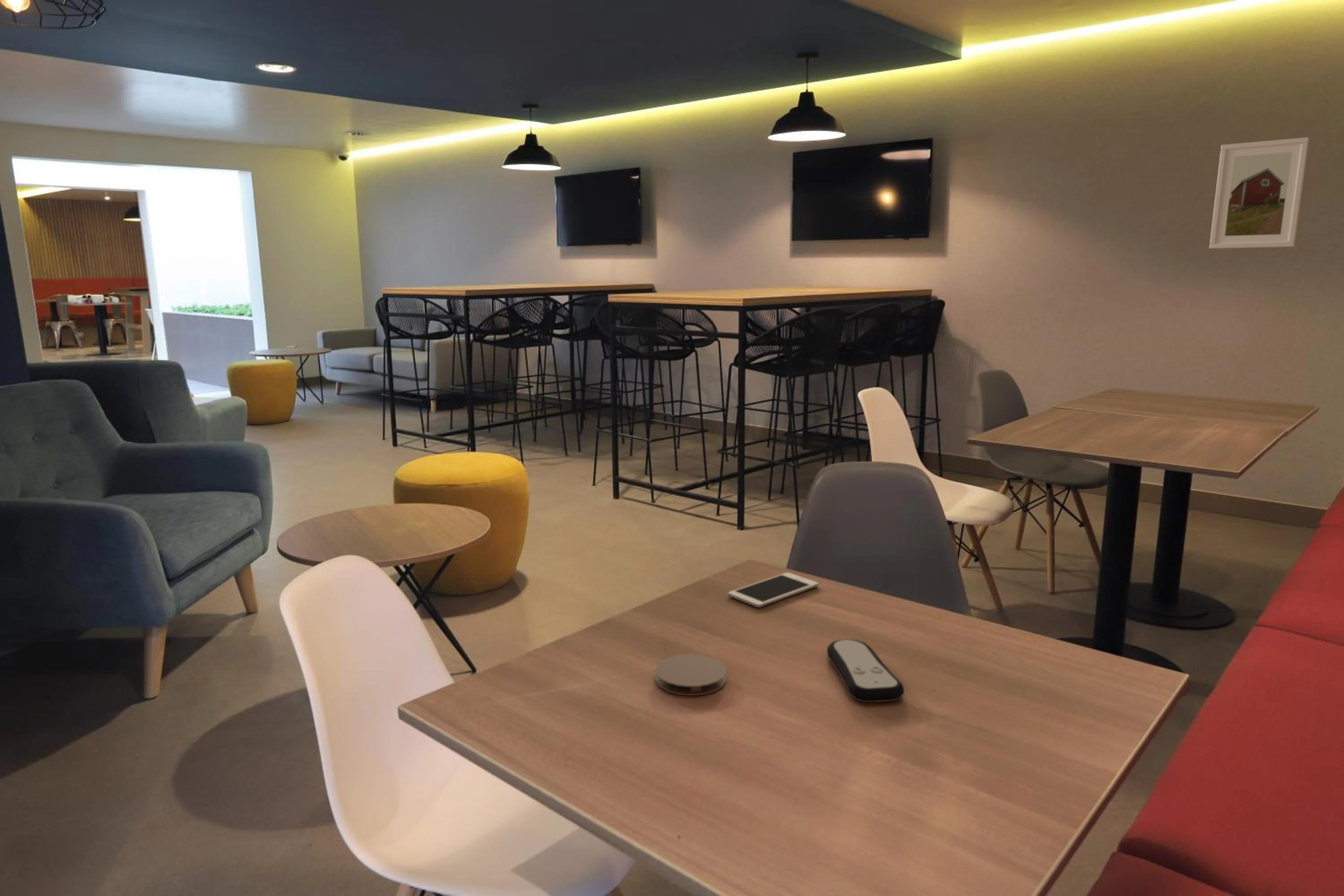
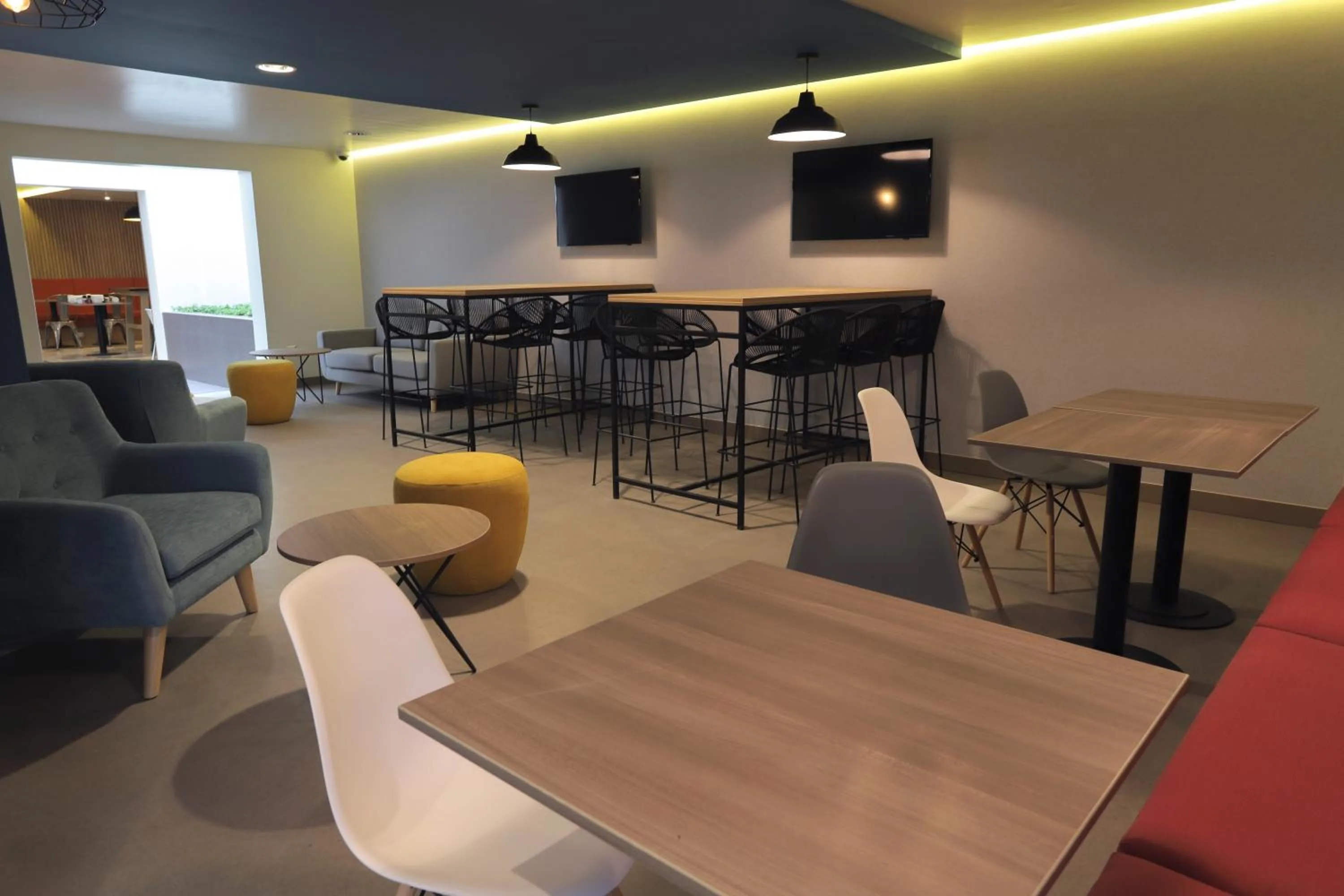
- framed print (1257, 195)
- remote control (862, 668)
- cell phone (774, 589)
- coaster (691, 674)
